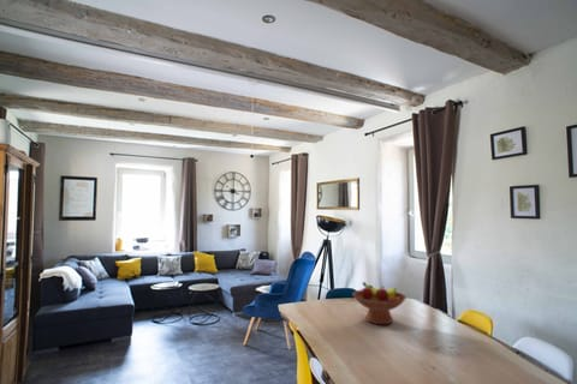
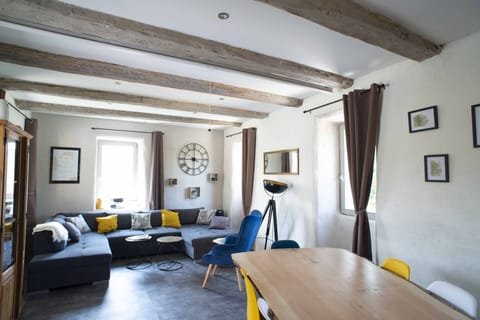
- fruit bowl (379, 302)
